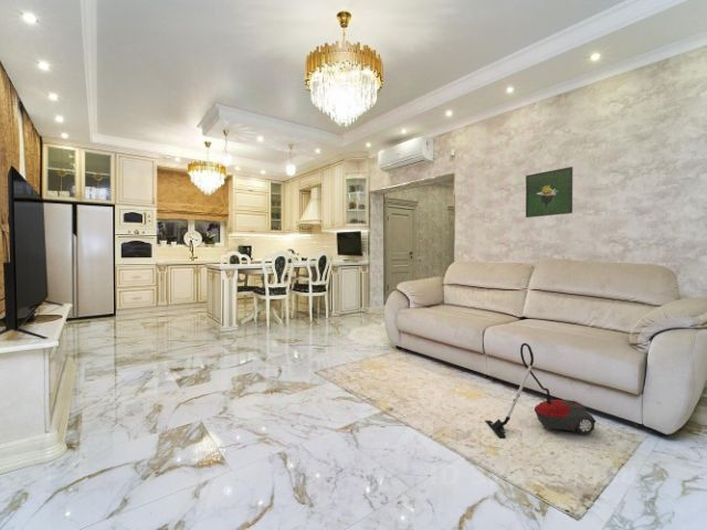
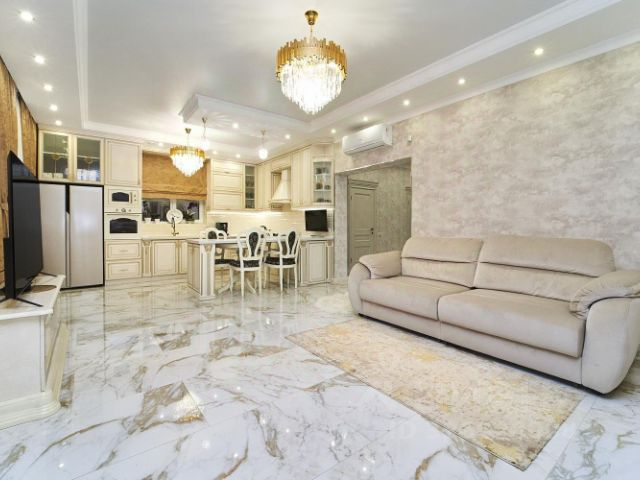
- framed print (548, 193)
- vacuum cleaner (537, 382)
